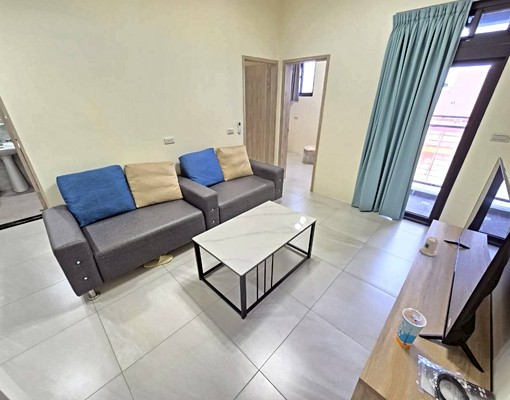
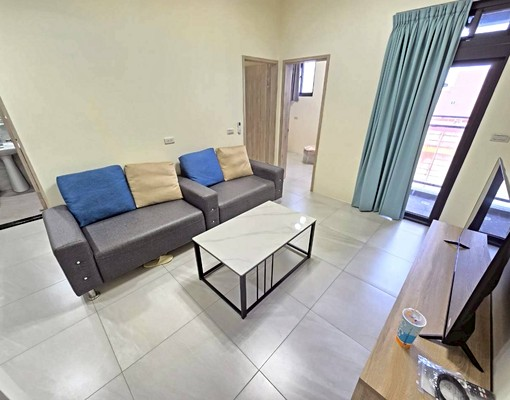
- candle (430, 244)
